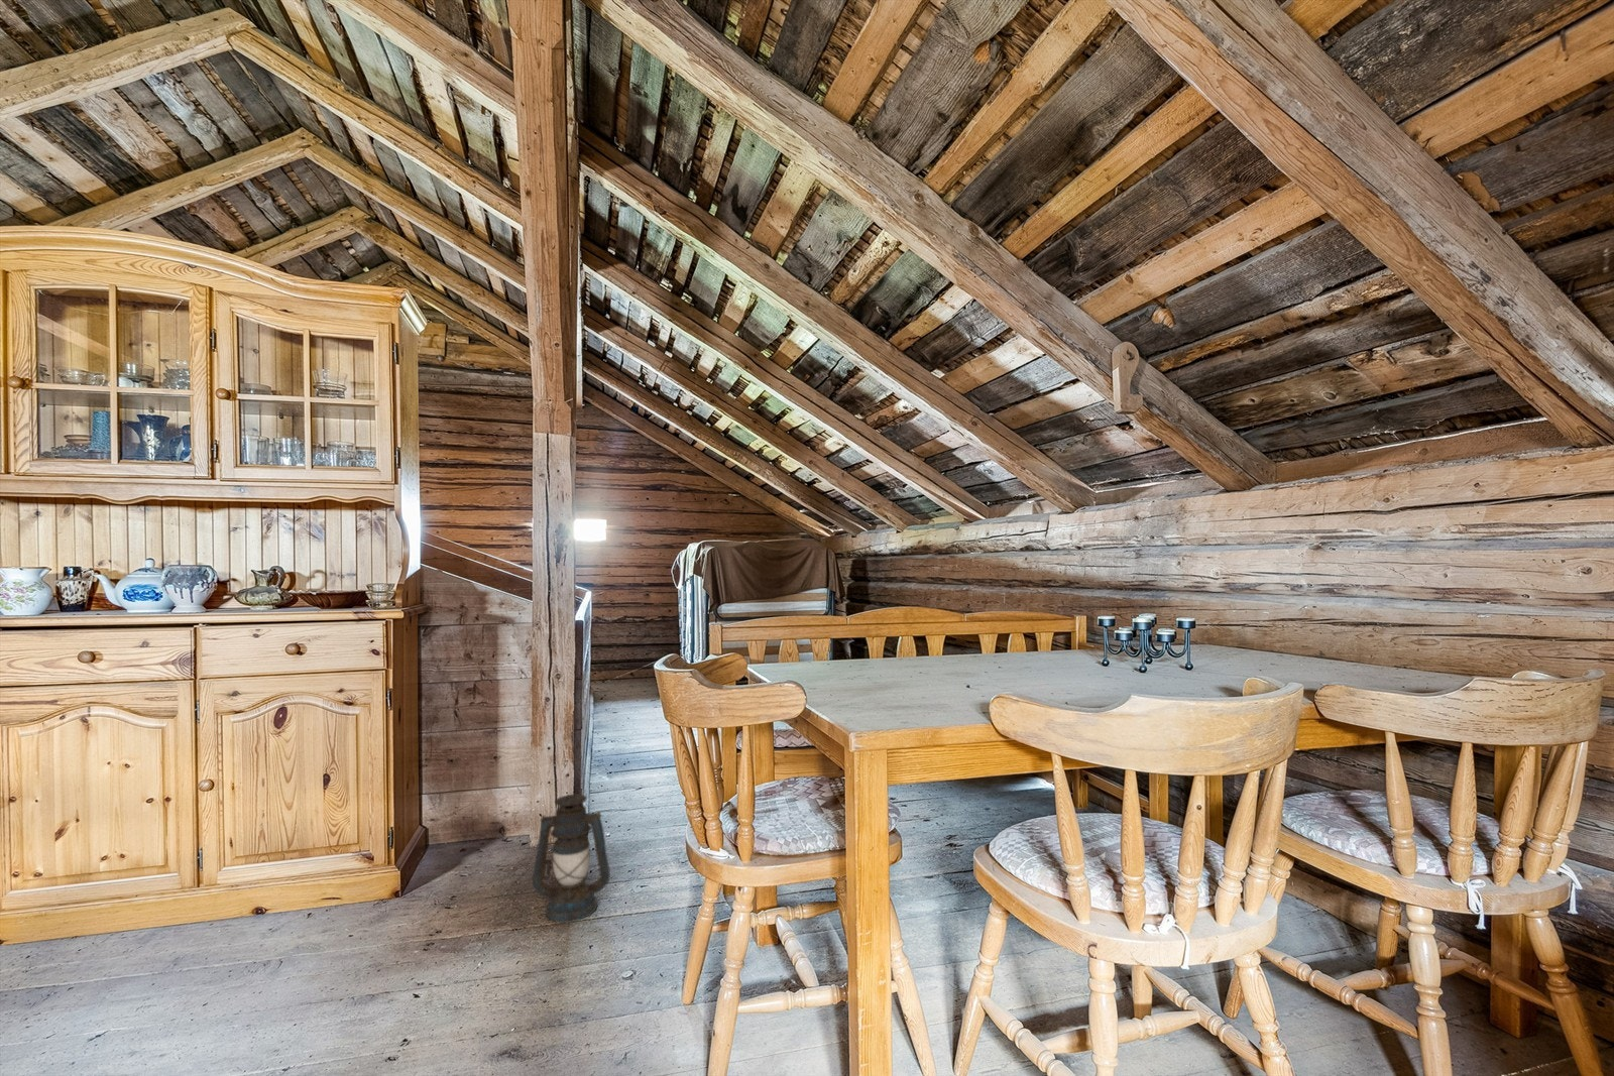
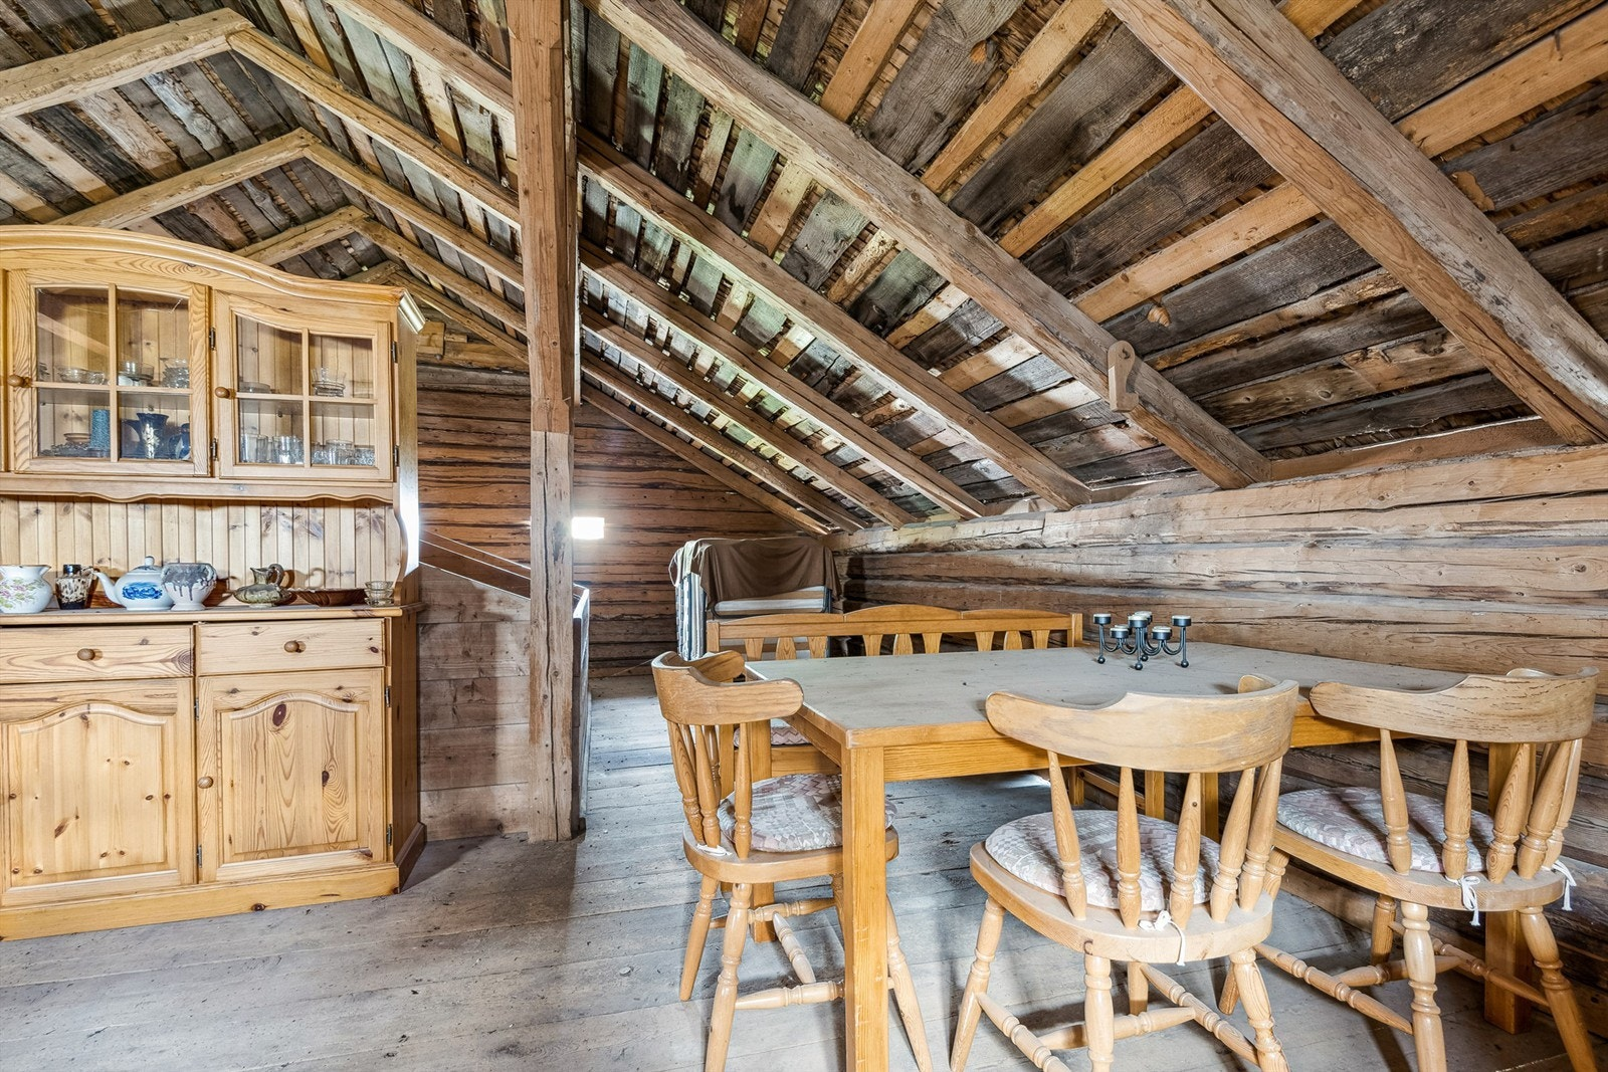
- lantern (570, 850)
